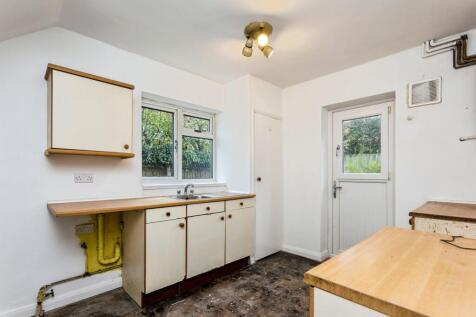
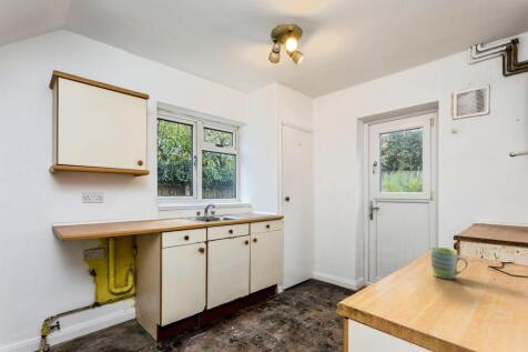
+ mug (448, 263)
